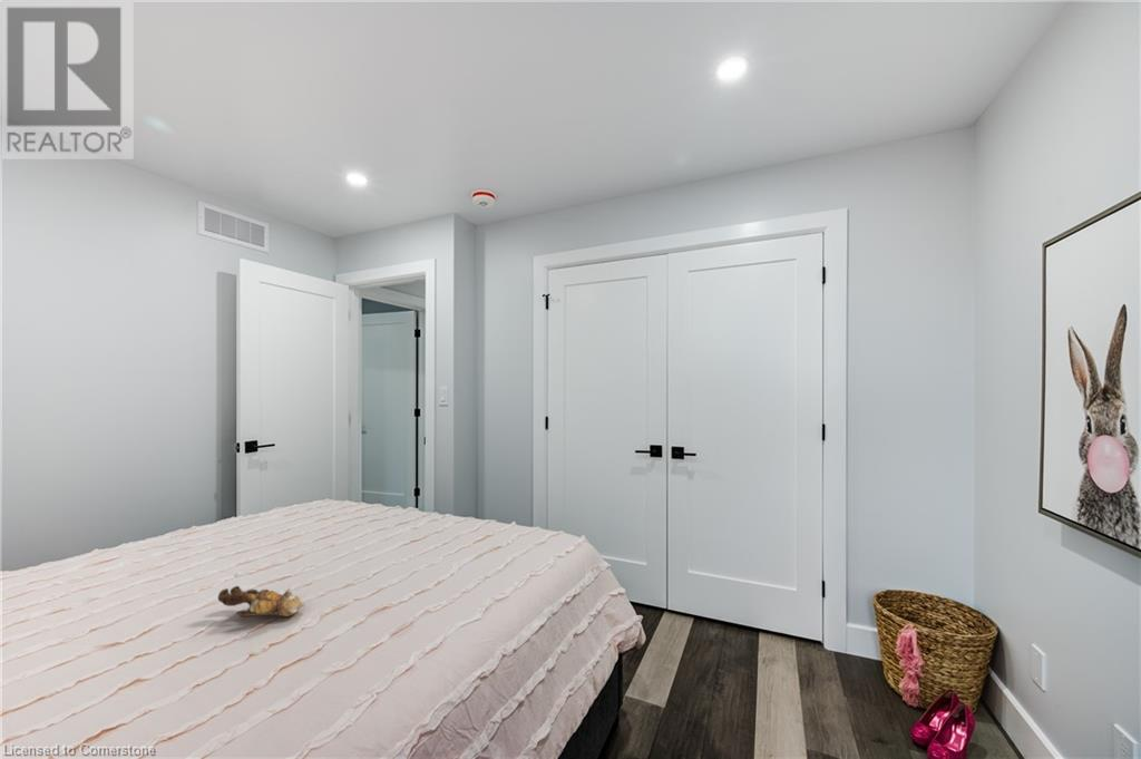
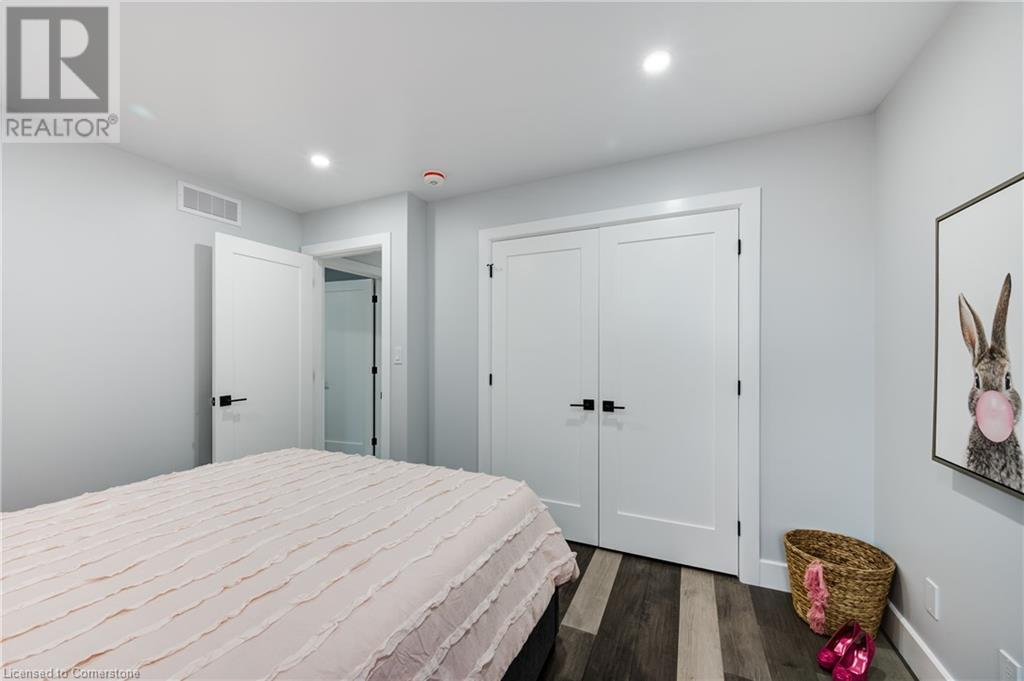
- teddy bear (253, 590)
